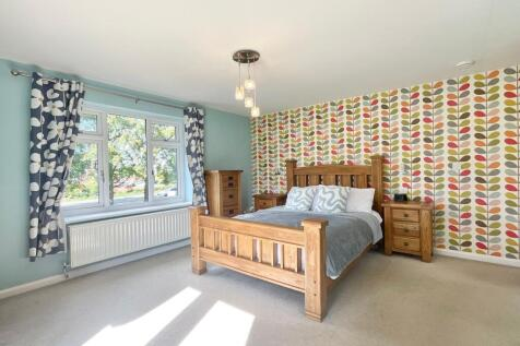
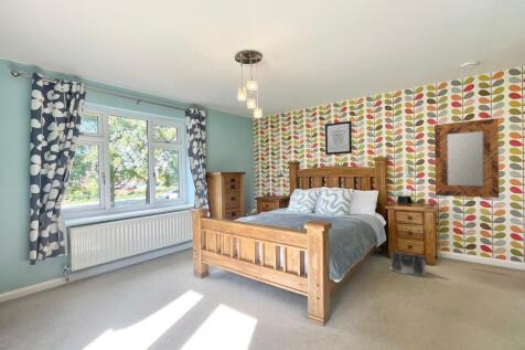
+ wall art (338, 138)
+ home mirror (464, 159)
+ saddlebag (407, 262)
